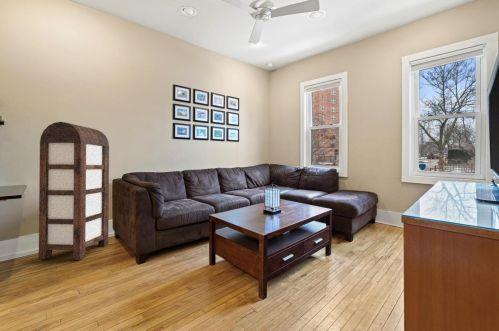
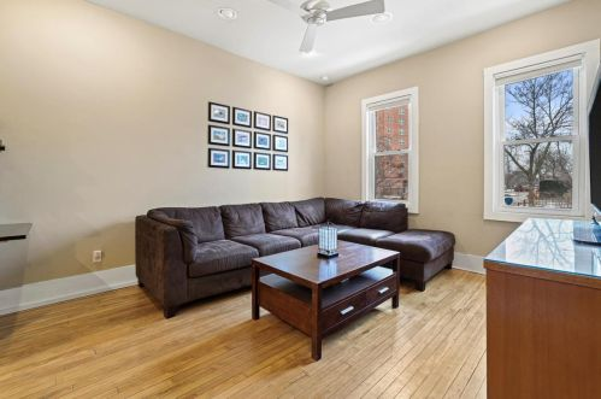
- bookshelf (77, 188)
